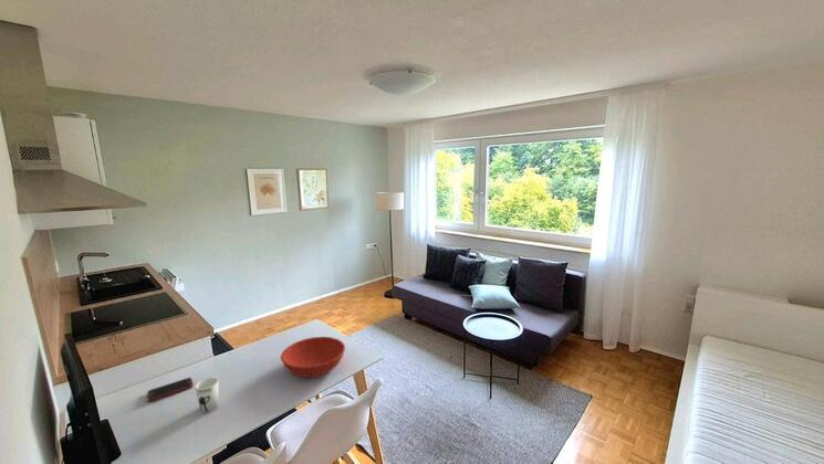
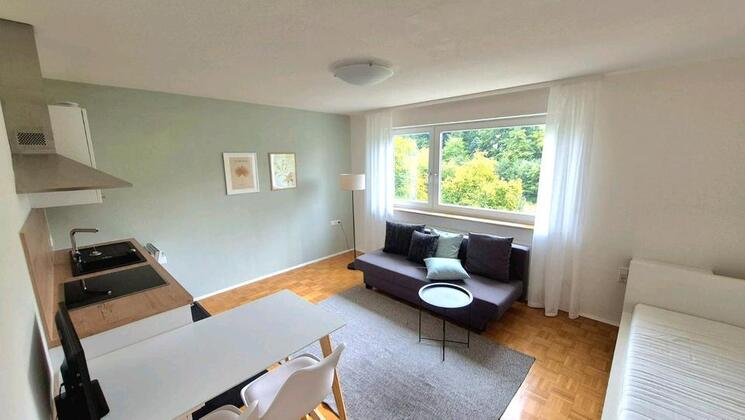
- cup (208, 394)
- bowl (314, 358)
- cell phone (170, 389)
